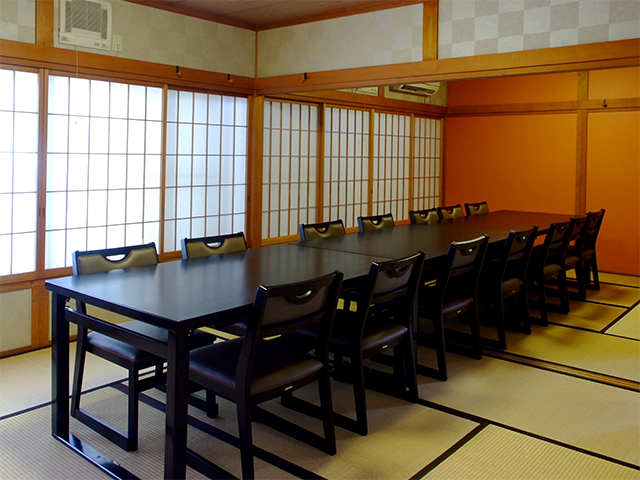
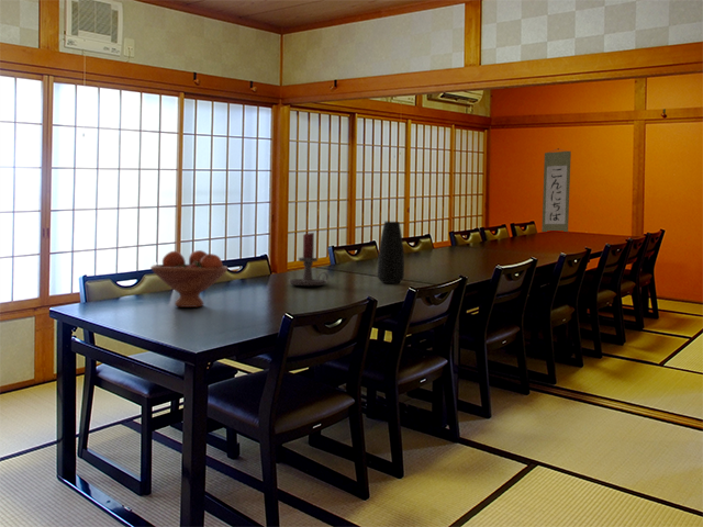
+ wall scroll (556, 194)
+ candle holder (311, 258)
+ vase (391, 251)
+ fruit bowl (189, 278)
